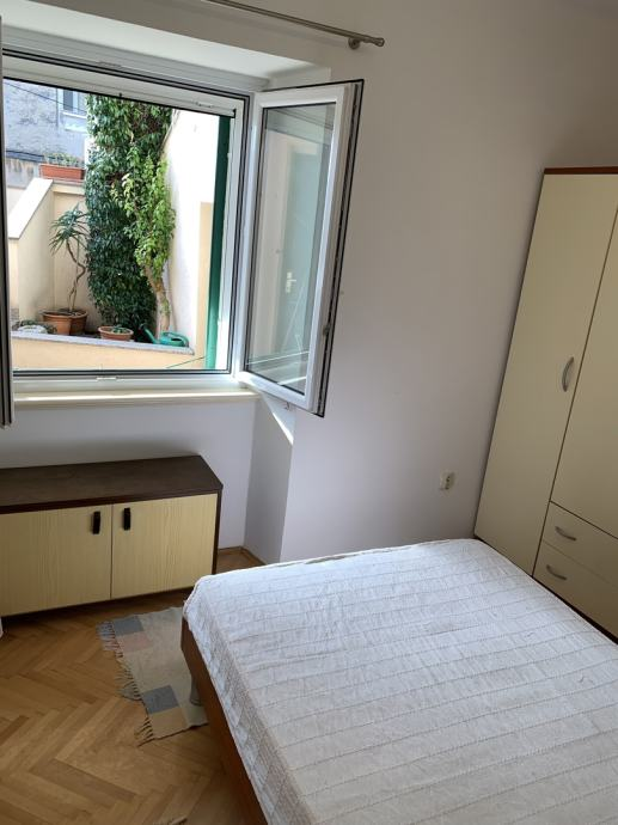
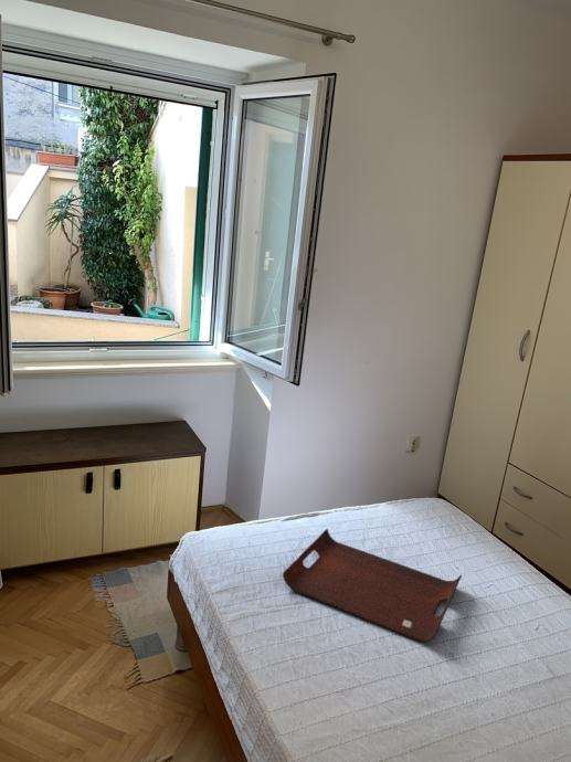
+ serving tray (373, 580)
